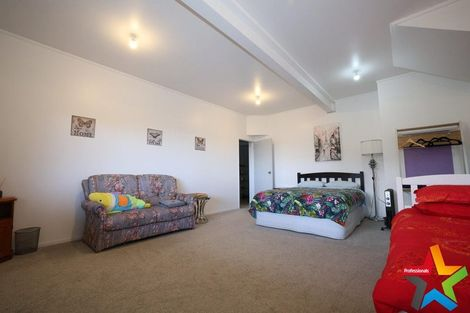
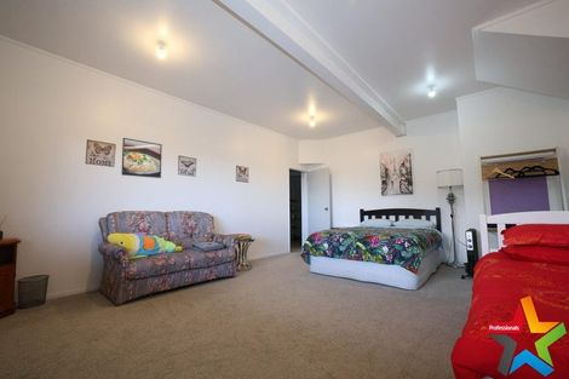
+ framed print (142, 159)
